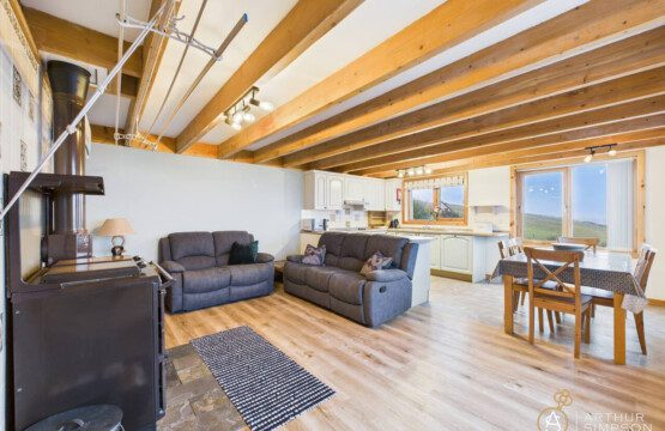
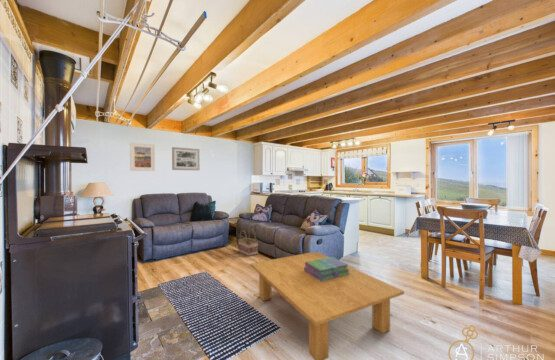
+ basket (247, 241)
+ wall art (186, 159)
+ stack of books (326, 267)
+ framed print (142, 157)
+ coffee table (316, 293)
